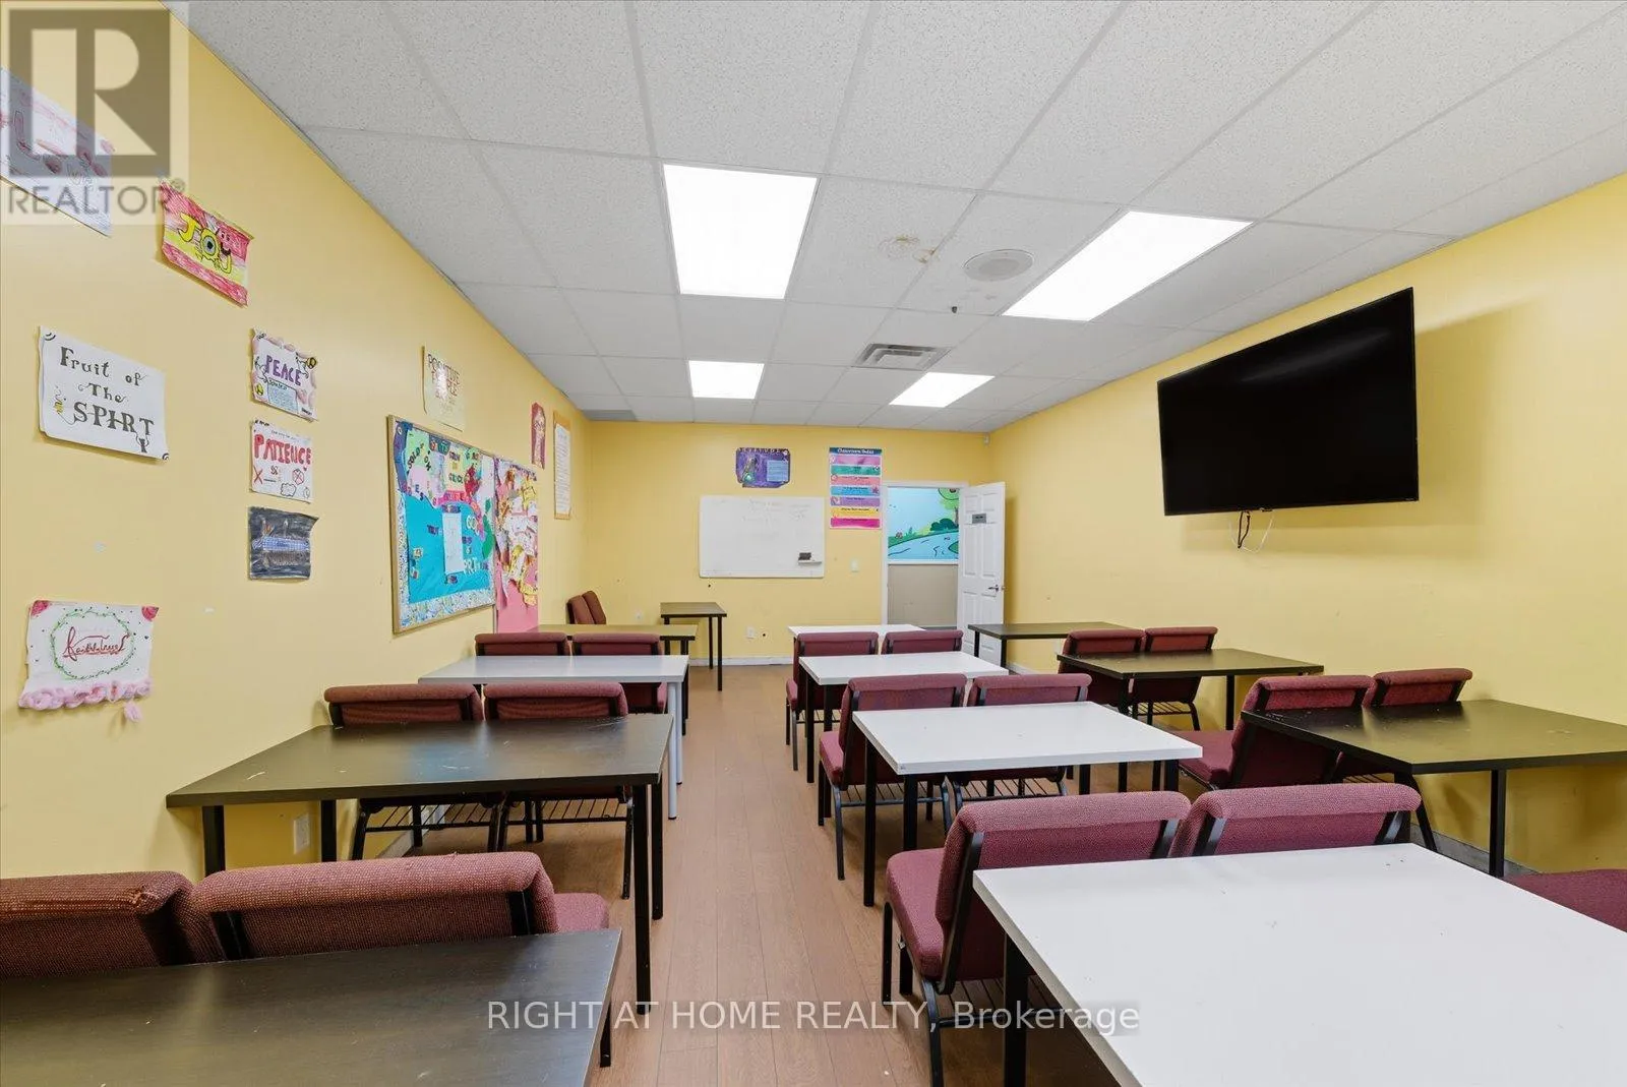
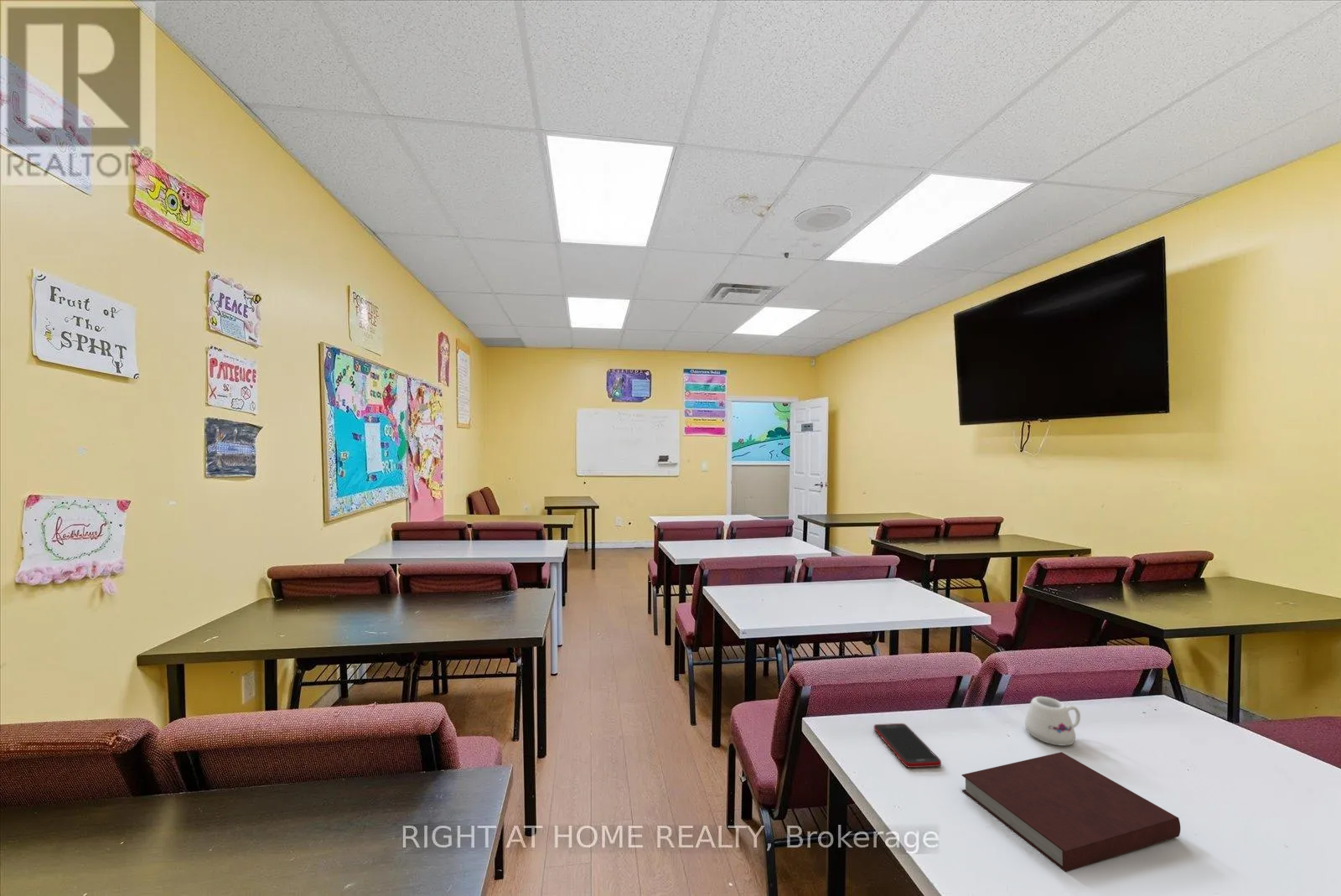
+ cell phone (905, 743)
+ mug (1055, 718)
+ notebook (1064, 804)
